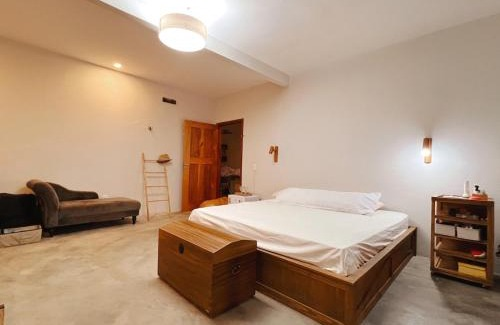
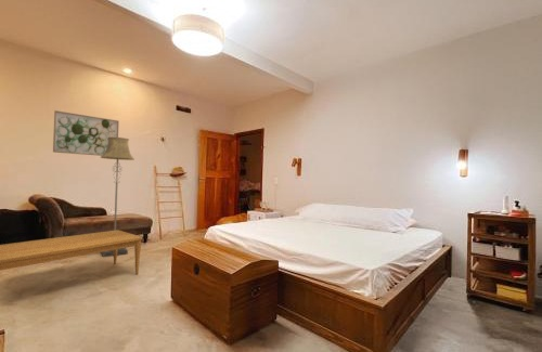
+ wall art (88, 134)
+ floor lamp (116, 195)
+ coffee table (65, 258)
